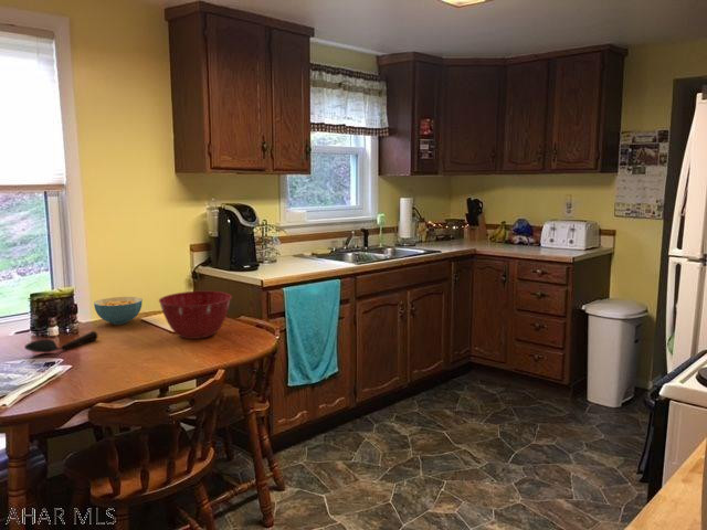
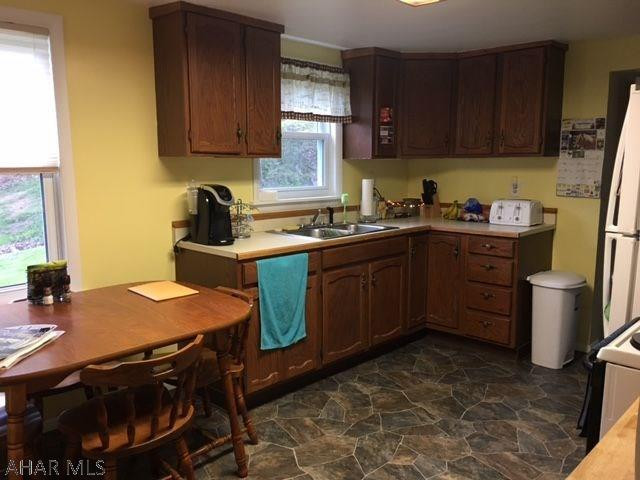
- spoon (65, 343)
- cereal bowl (118, 311)
- mixing bowl (196, 316)
